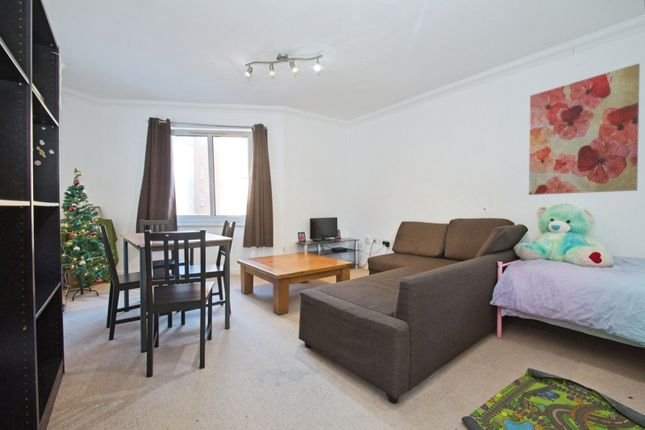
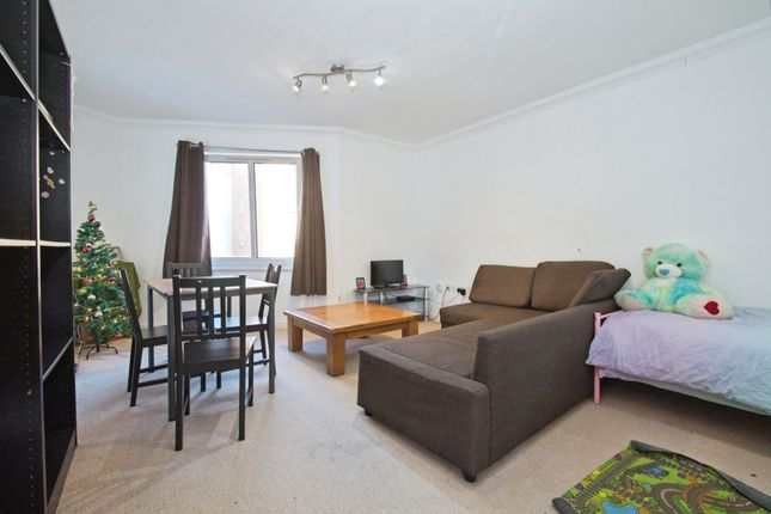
- wall art (577, 137)
